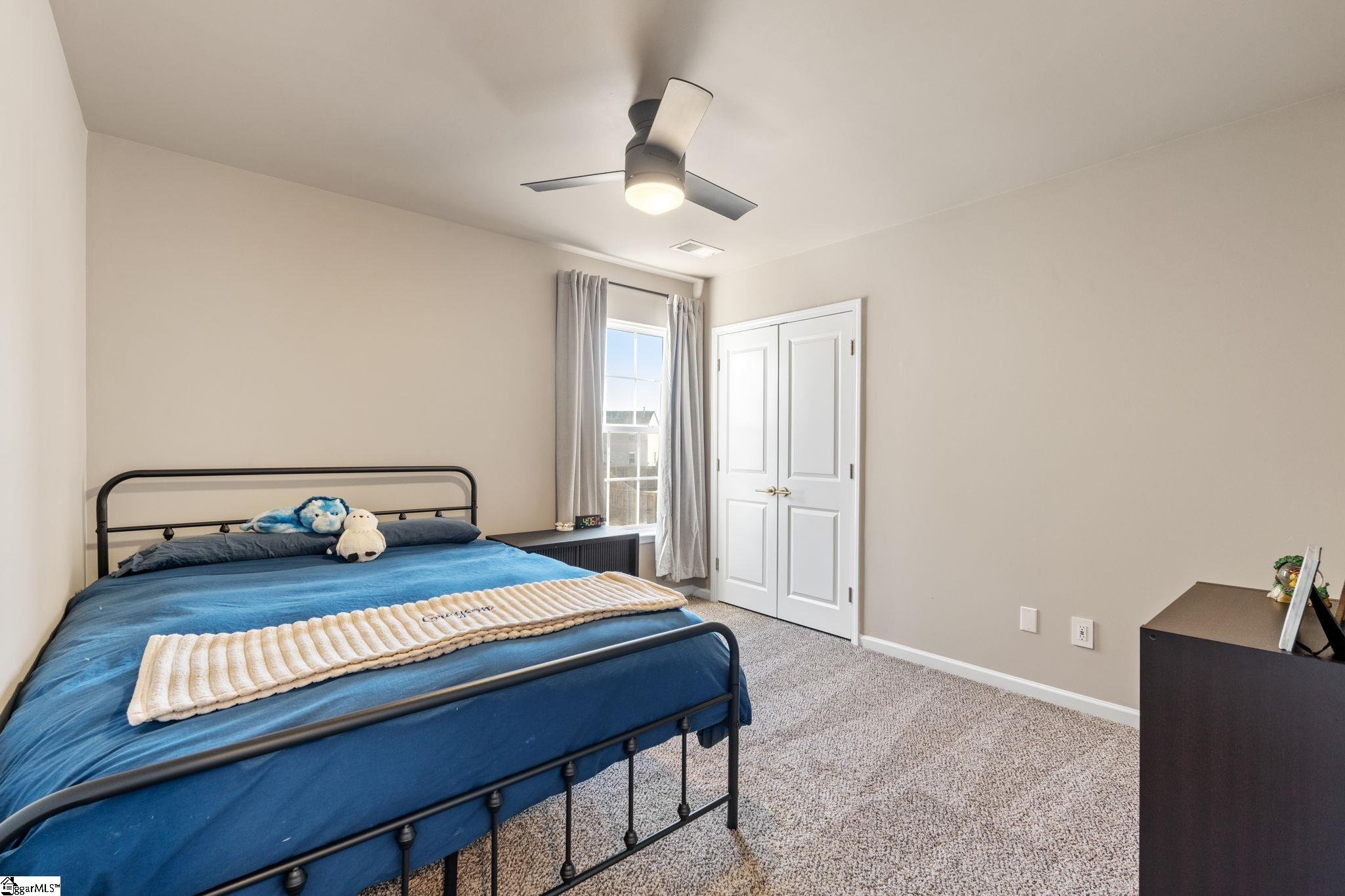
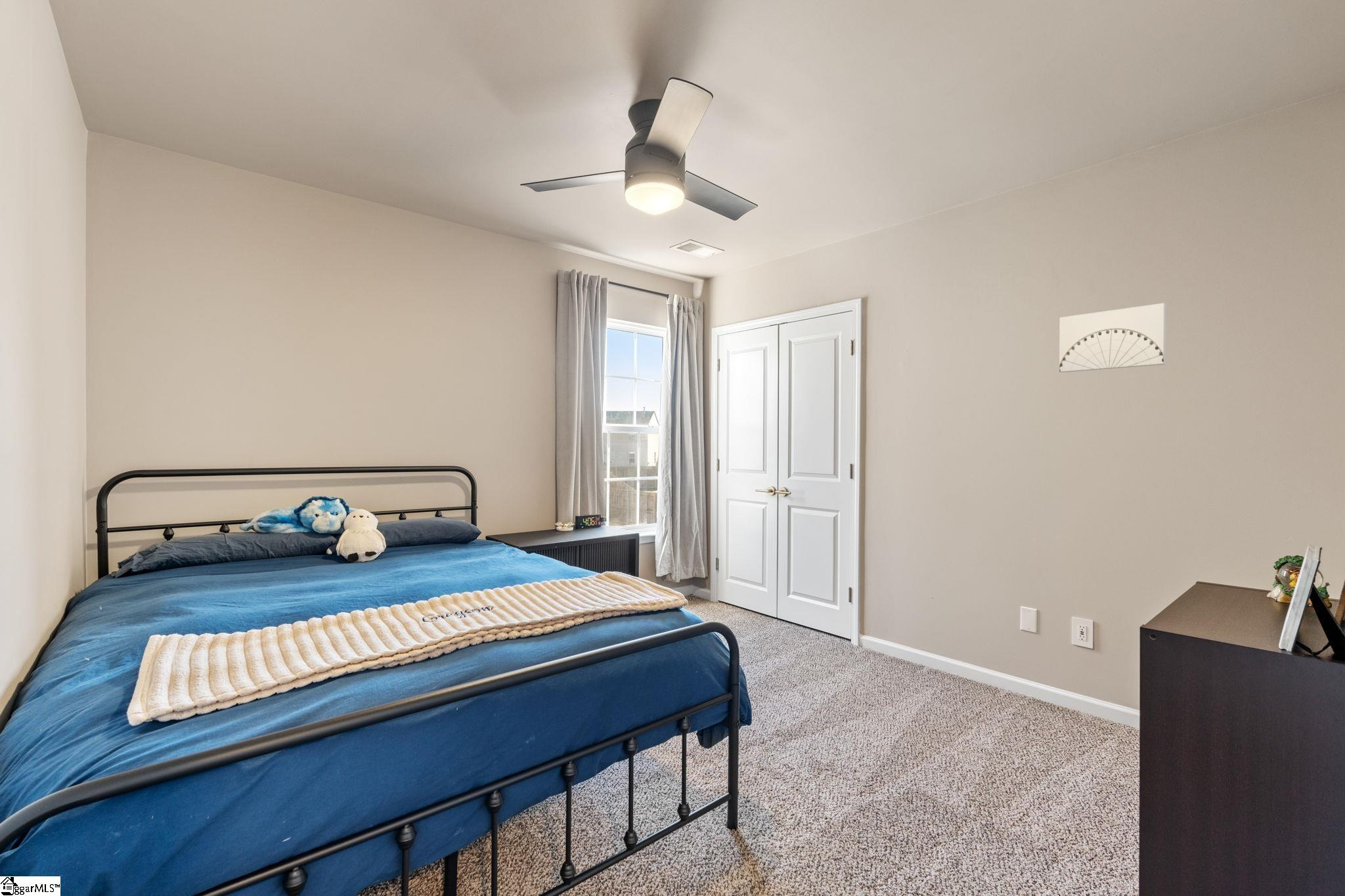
+ wall art (1110, 339)
